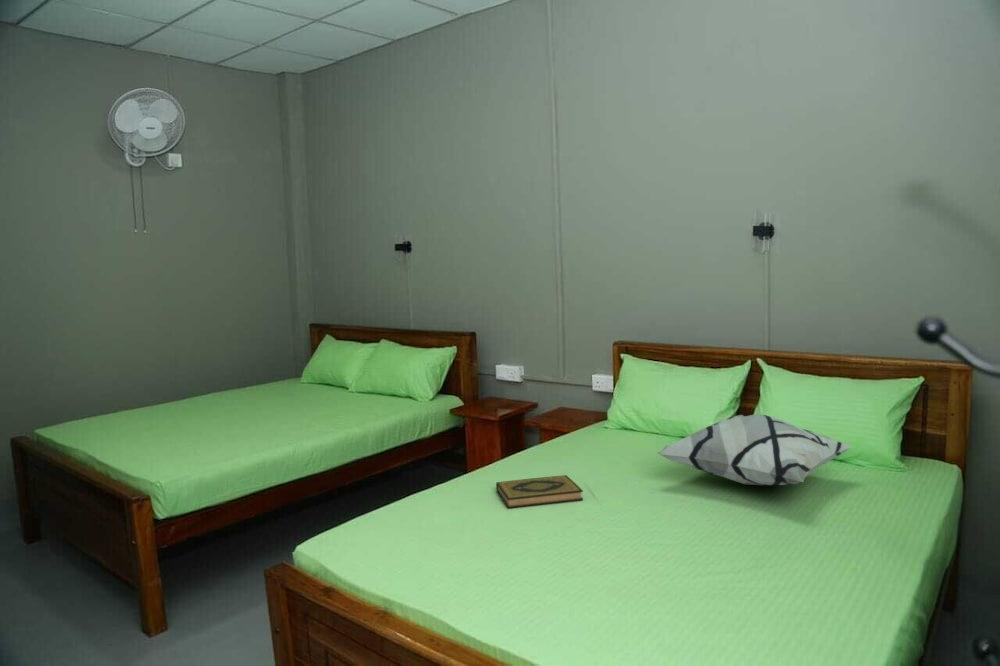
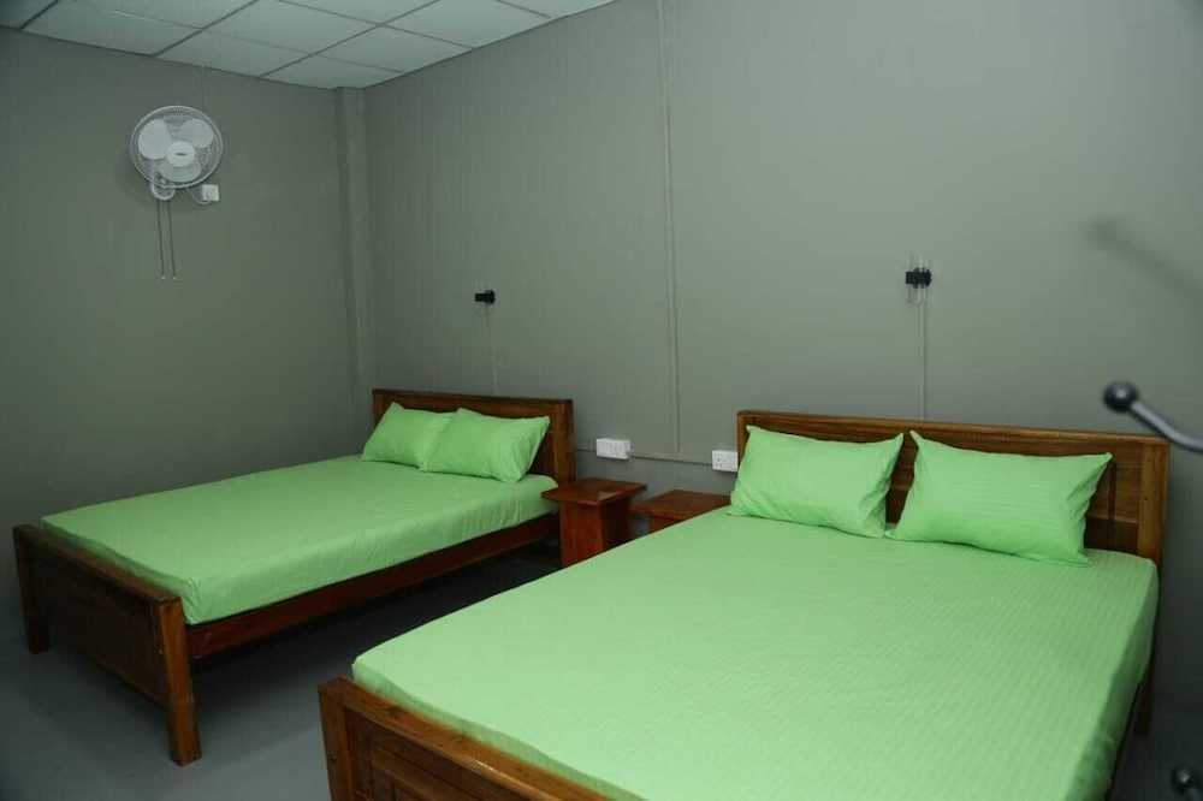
- decorative pillow (754, 450)
- hardback book (538, 490)
